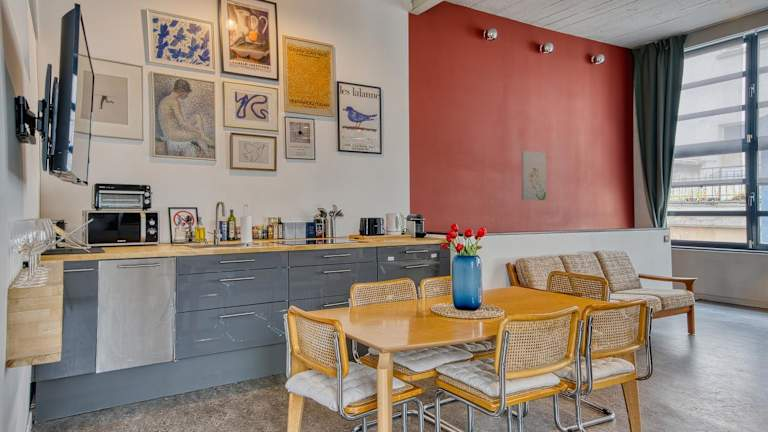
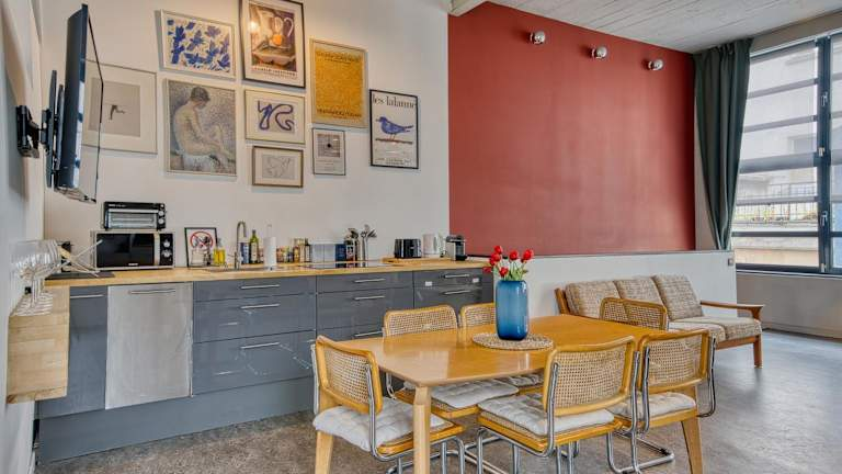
- wall art (534, 176)
